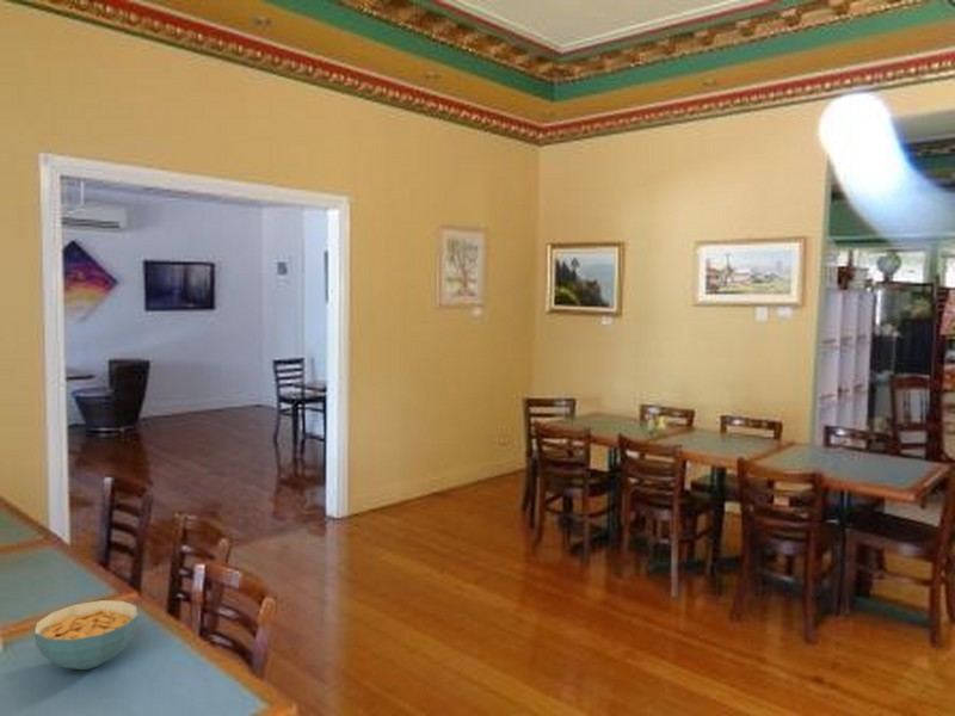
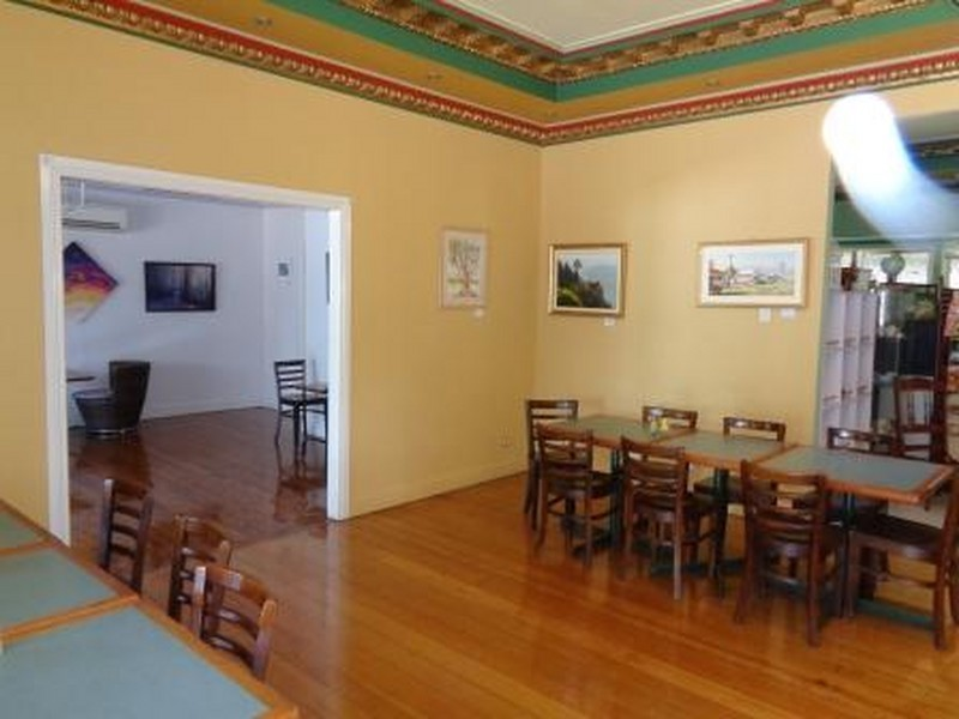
- cereal bowl (88, 641)
